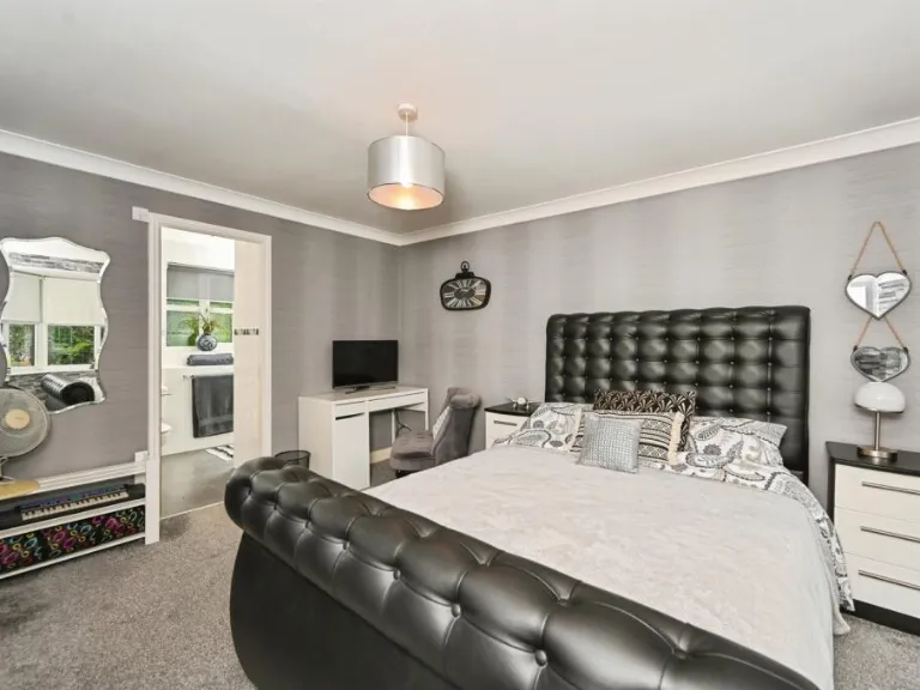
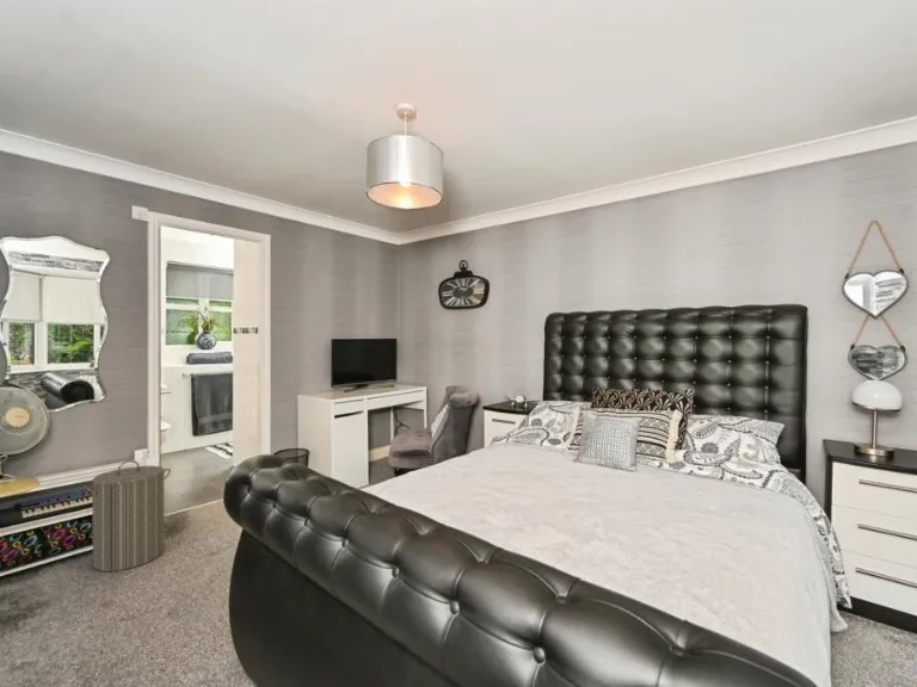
+ laundry hamper (129, 508)
